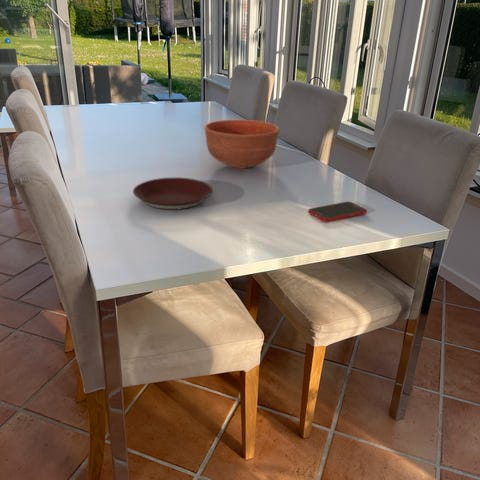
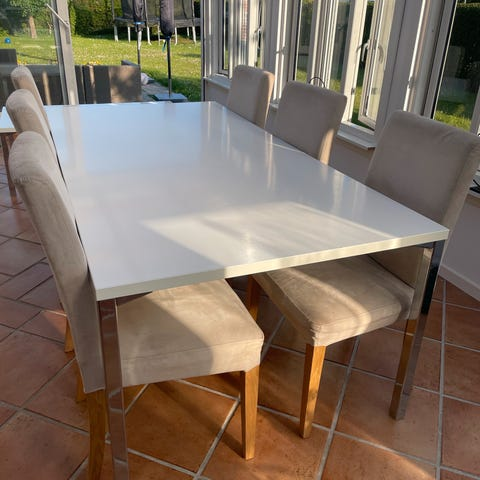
- bowl (241, 146)
- cell phone (337, 211)
- plate (173, 194)
